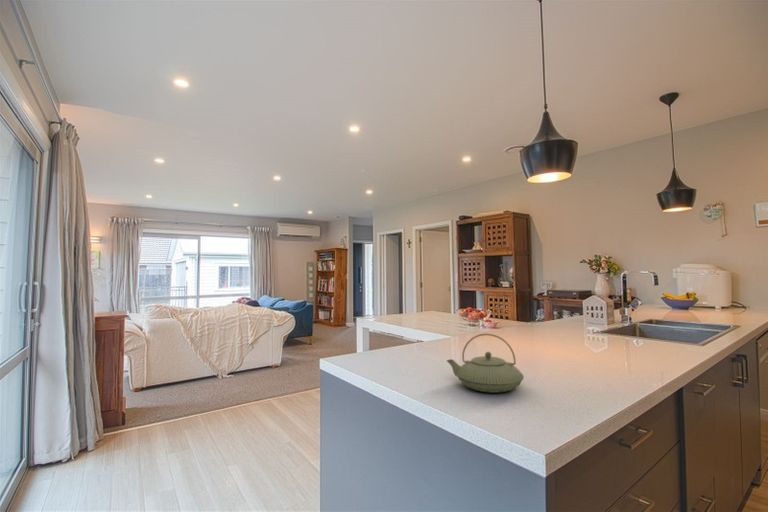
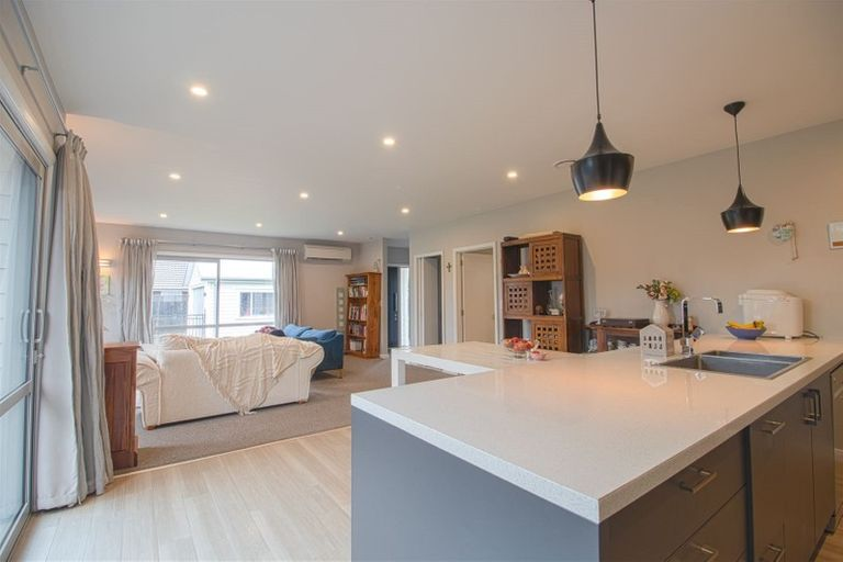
- teapot (483, 359)
